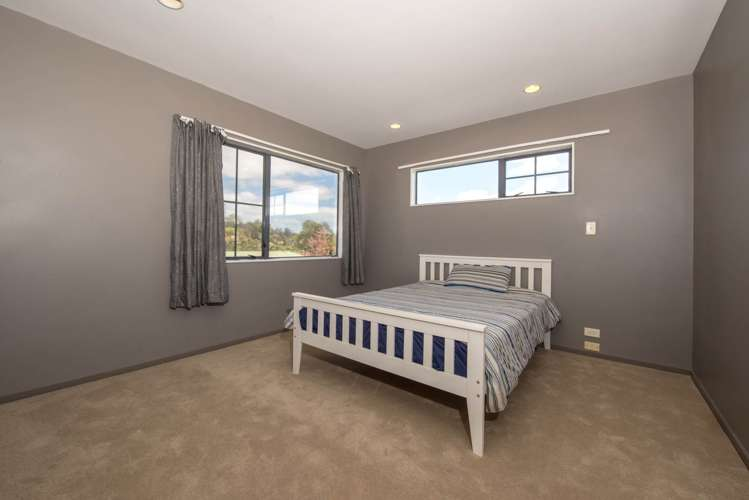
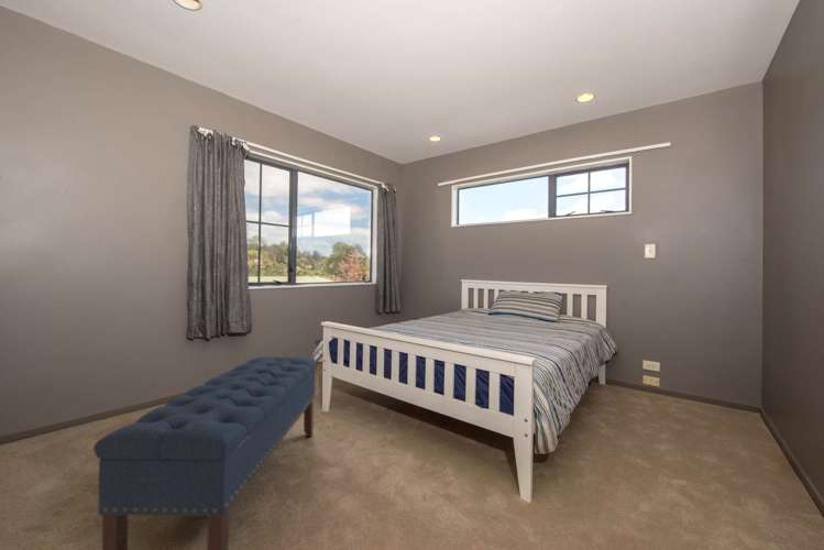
+ bench (242, 432)
